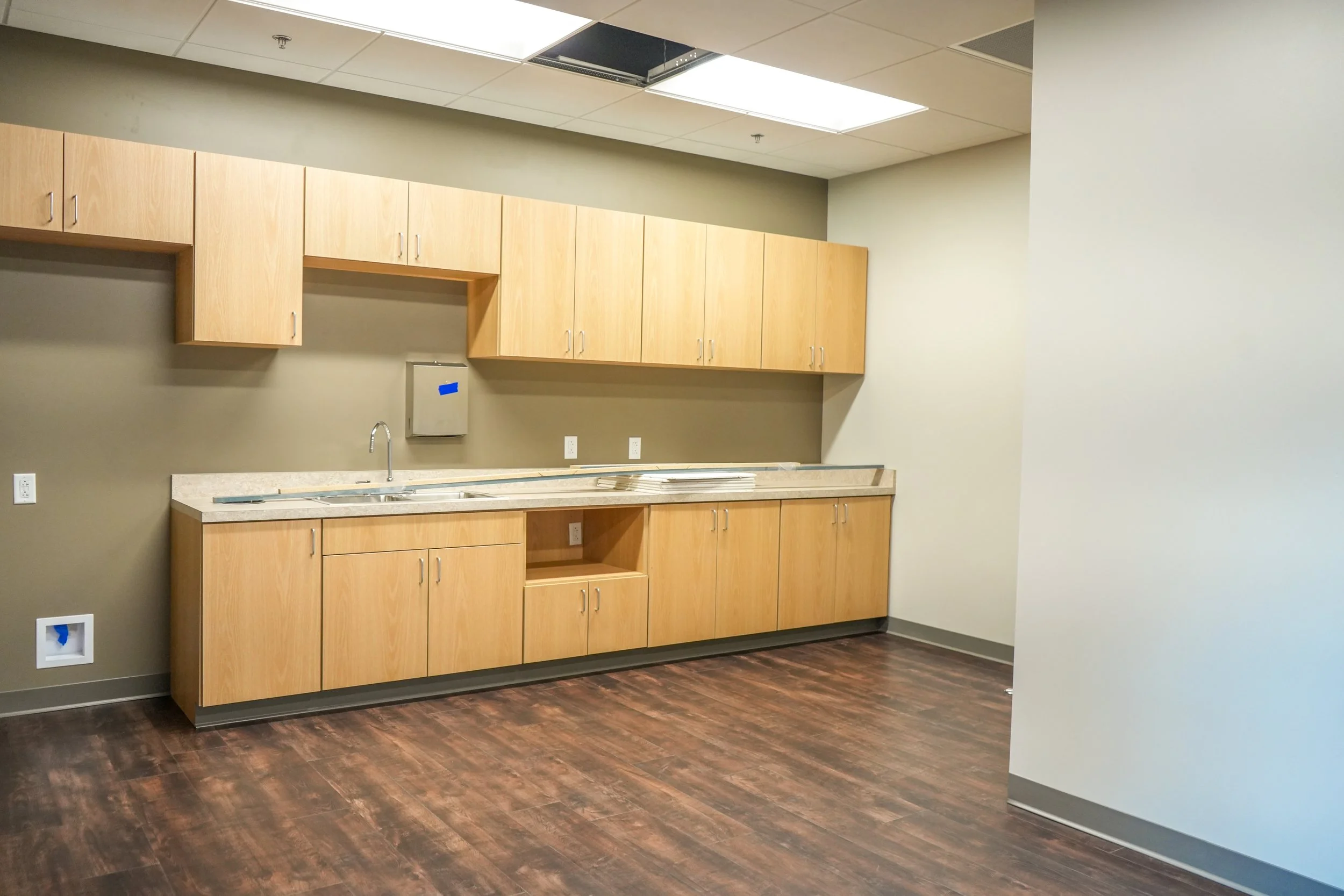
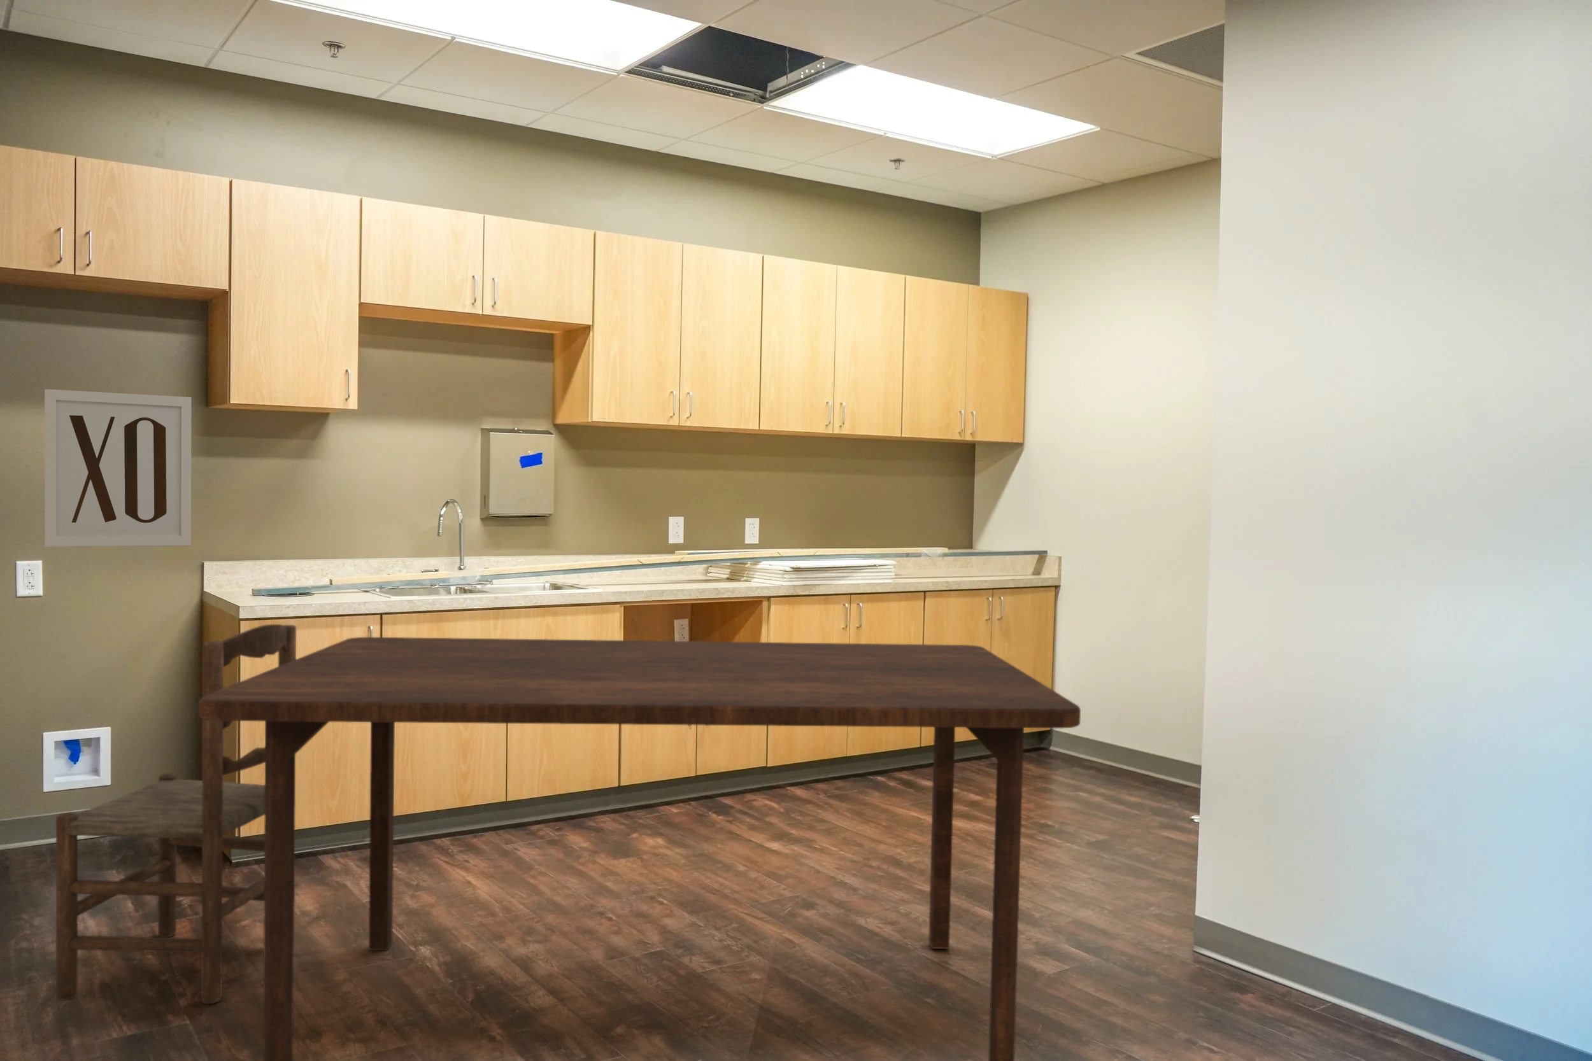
+ dining chair (190, 796)
+ dining table (659, 725)
+ wall art (120, 470)
